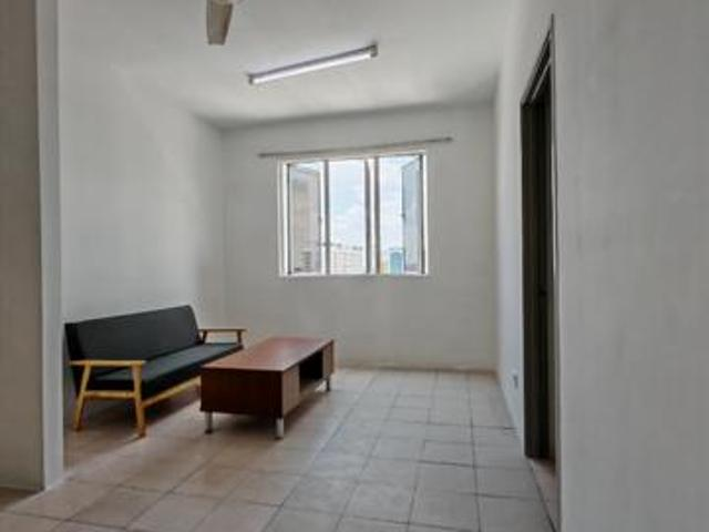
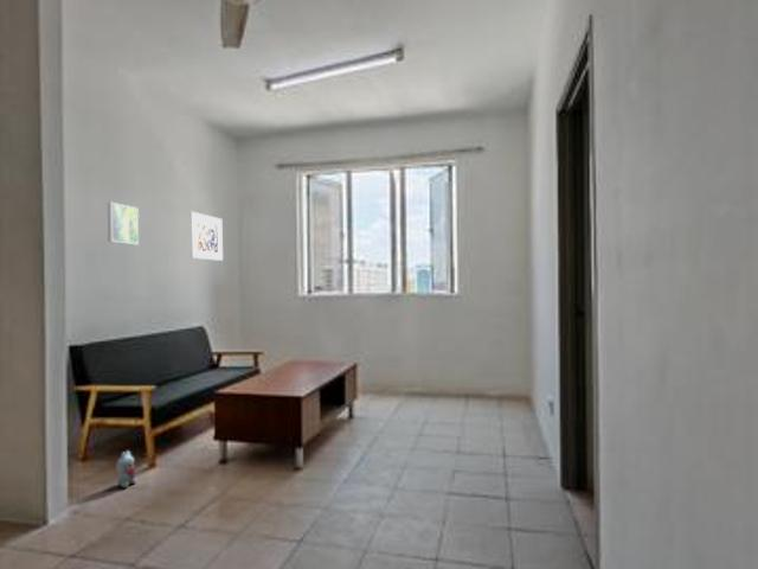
+ plush toy (126, 467)
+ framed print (207, 237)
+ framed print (123, 224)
